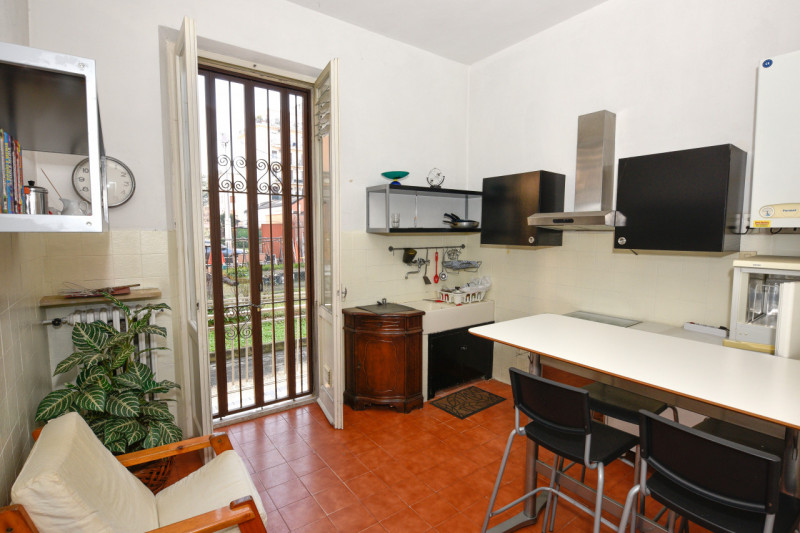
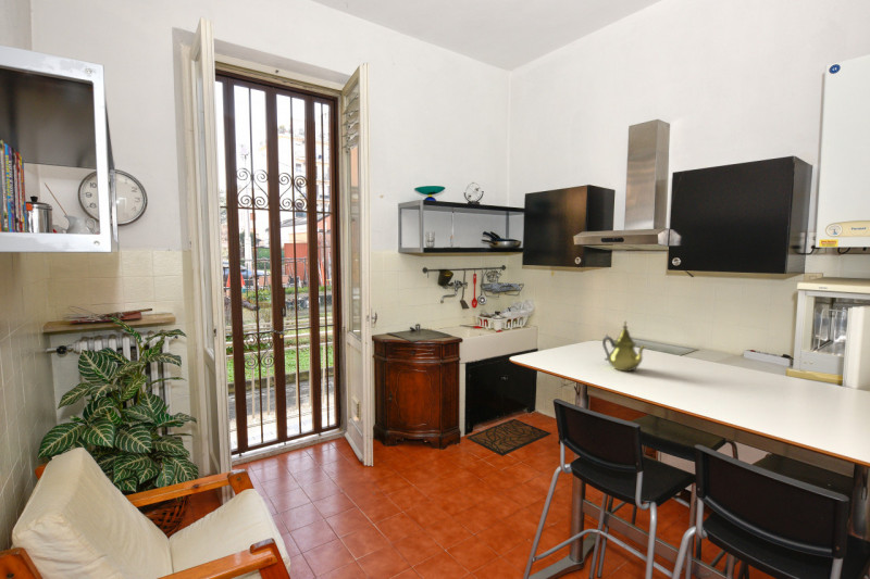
+ teapot (623, 344)
